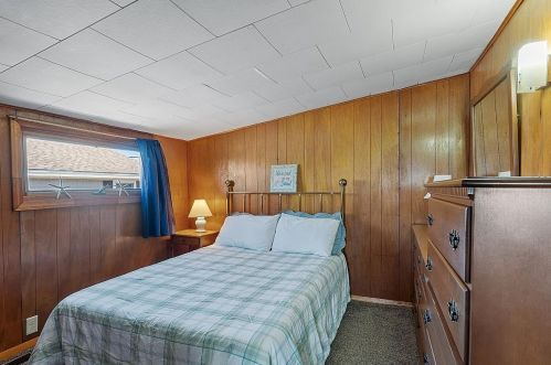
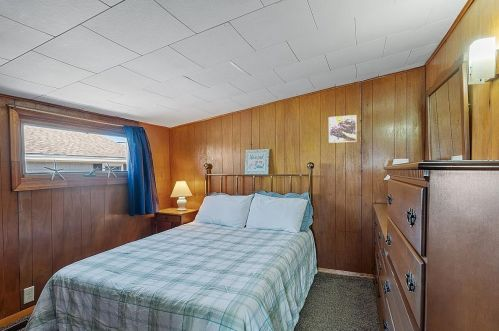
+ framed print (342, 129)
